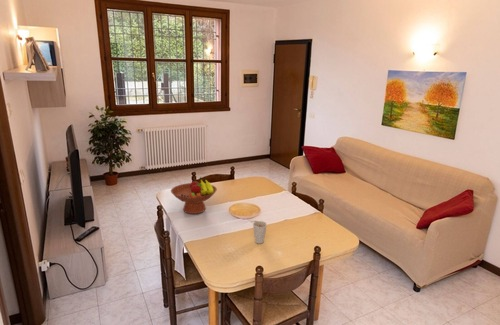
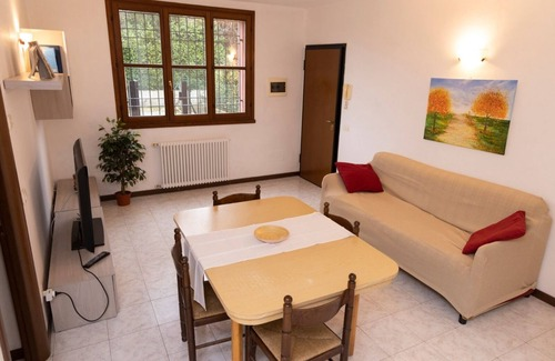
- cup (257, 230)
- fruit bowl (194, 195)
